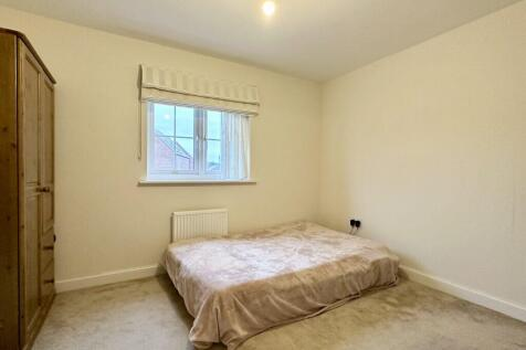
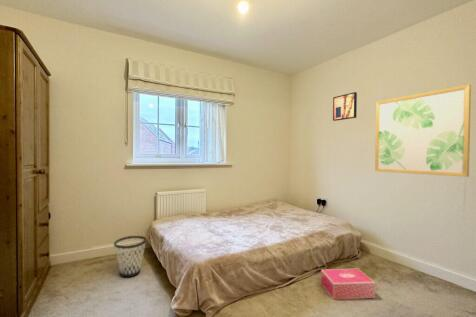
+ wall art (344, 107)
+ shoe box (346, 283)
+ wall art (416, 134)
+ wastebasket (130, 256)
